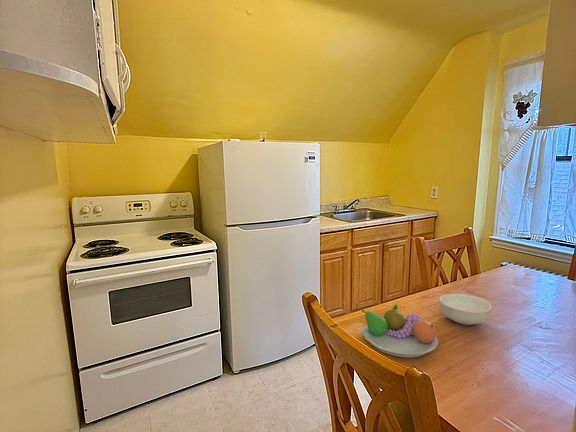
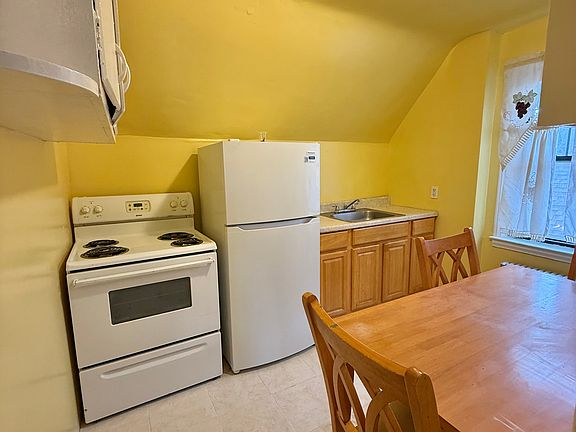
- cereal bowl (464, 310)
- fruit bowl (397, 327)
